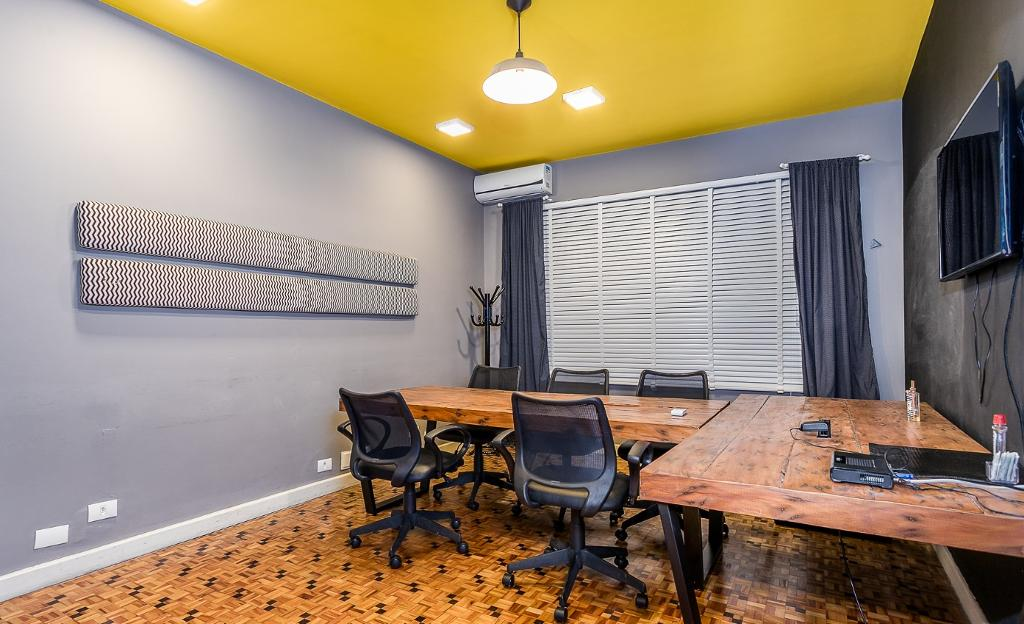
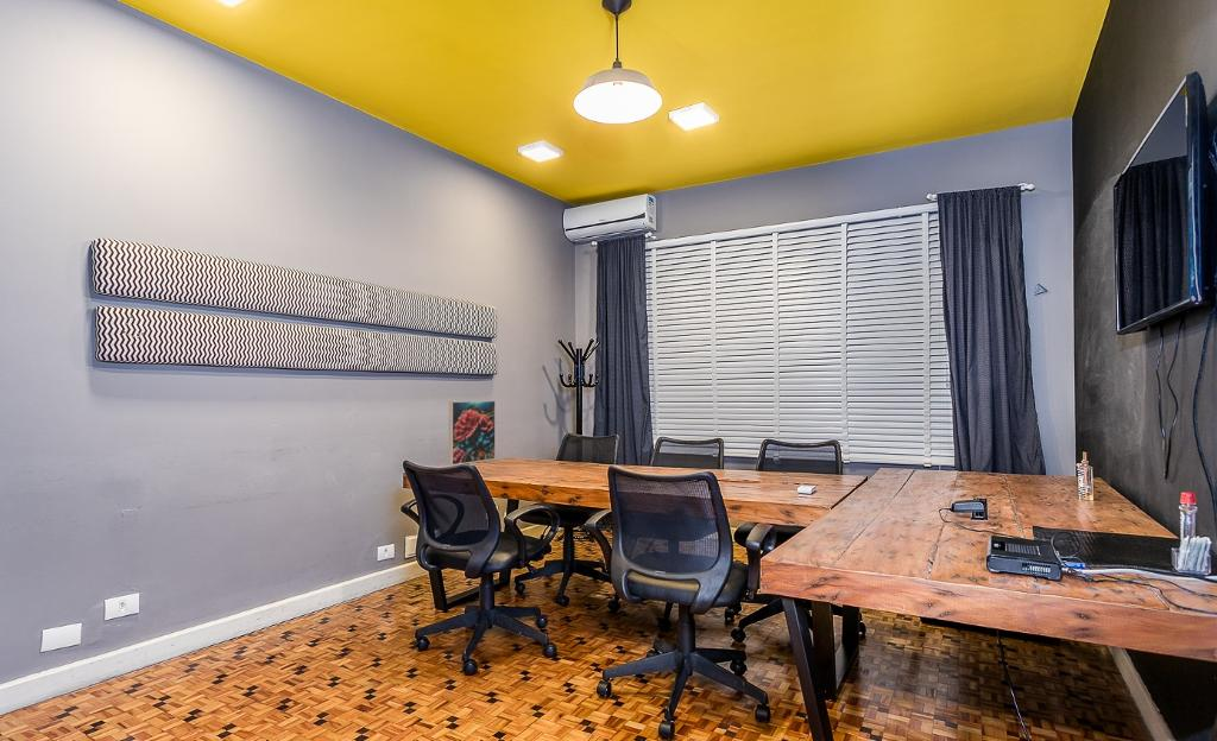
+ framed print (473, 431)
